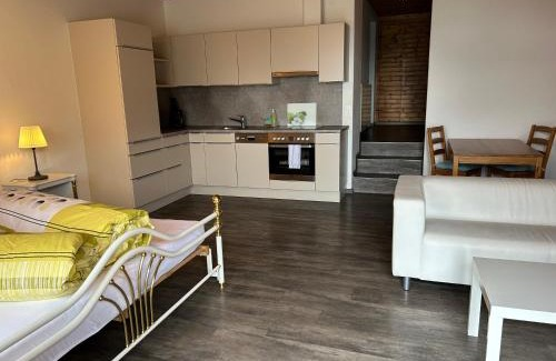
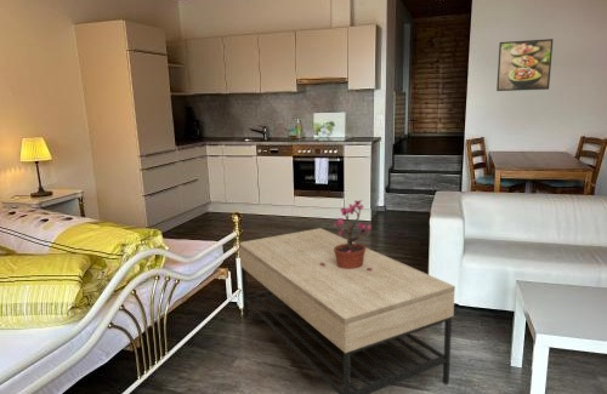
+ coffee table (330, 303)
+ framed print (523, 65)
+ potted plant (345, 233)
